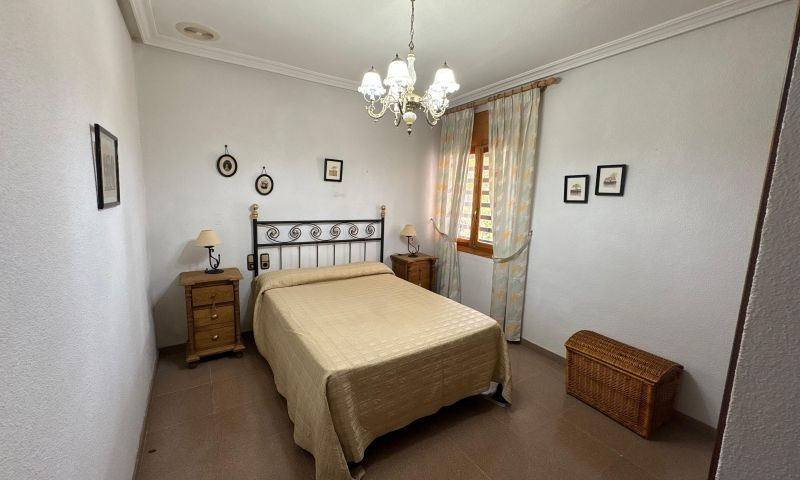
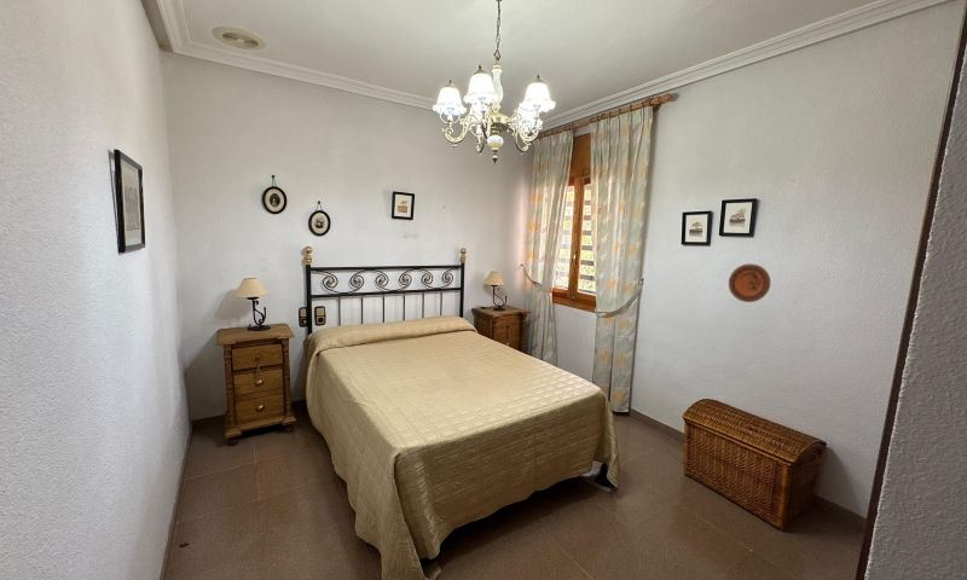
+ decorative plate (748, 283)
